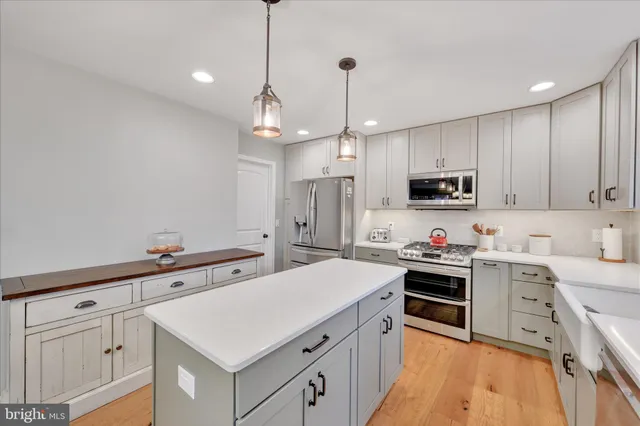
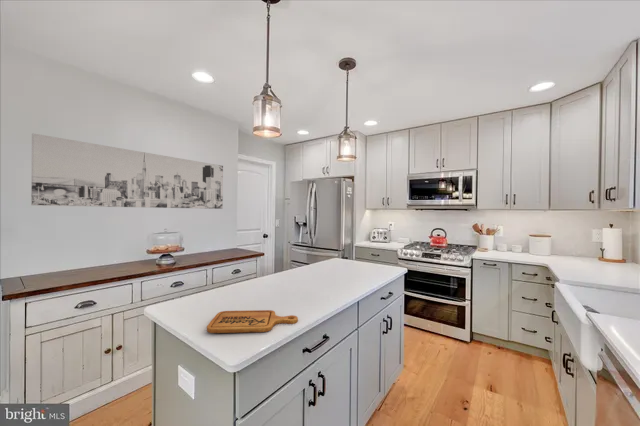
+ cutting board (255, 320)
+ wall art (150, 180)
